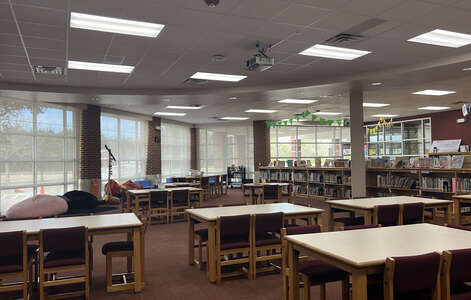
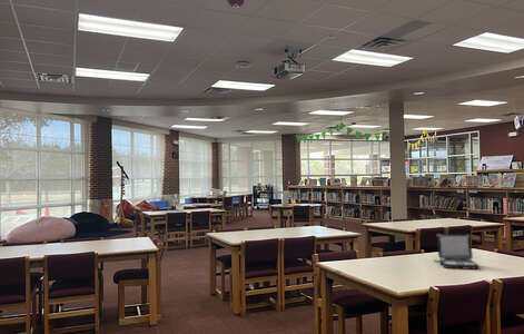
+ laptop (456, 250)
